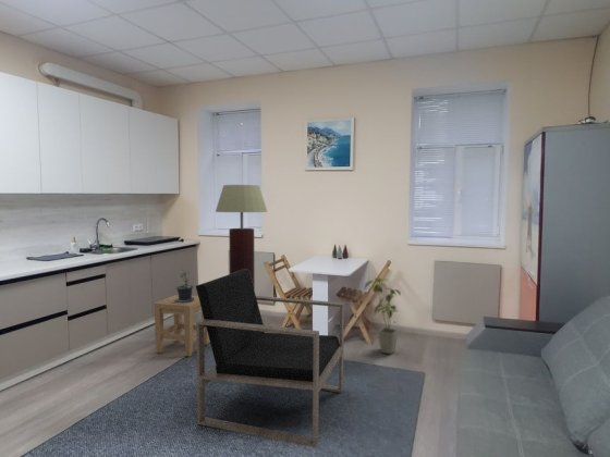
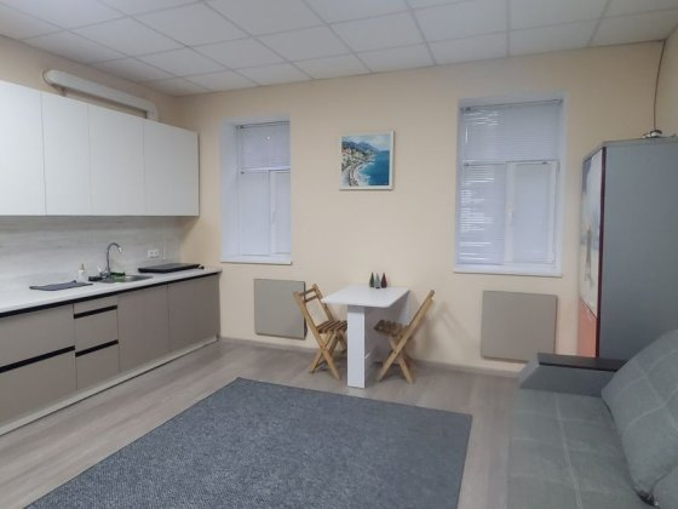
- house plant (383, 316)
- armchair (273, 342)
- stool (183, 323)
- floor lamp (242, 259)
- potted plant (183, 284)
